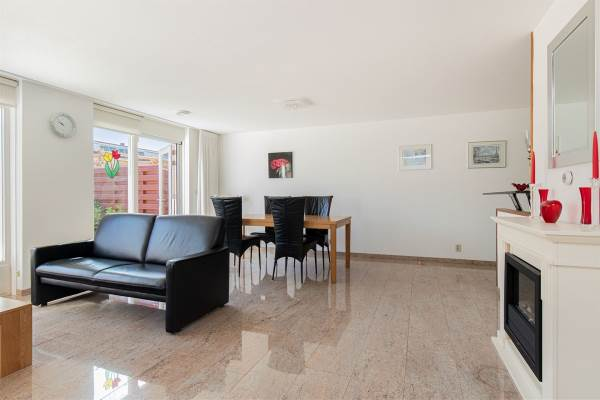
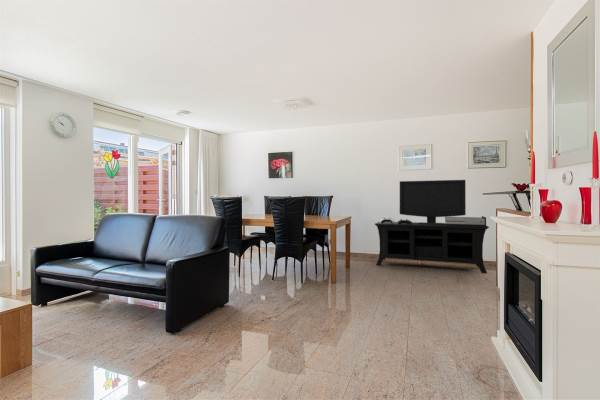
+ media console (428, 223)
